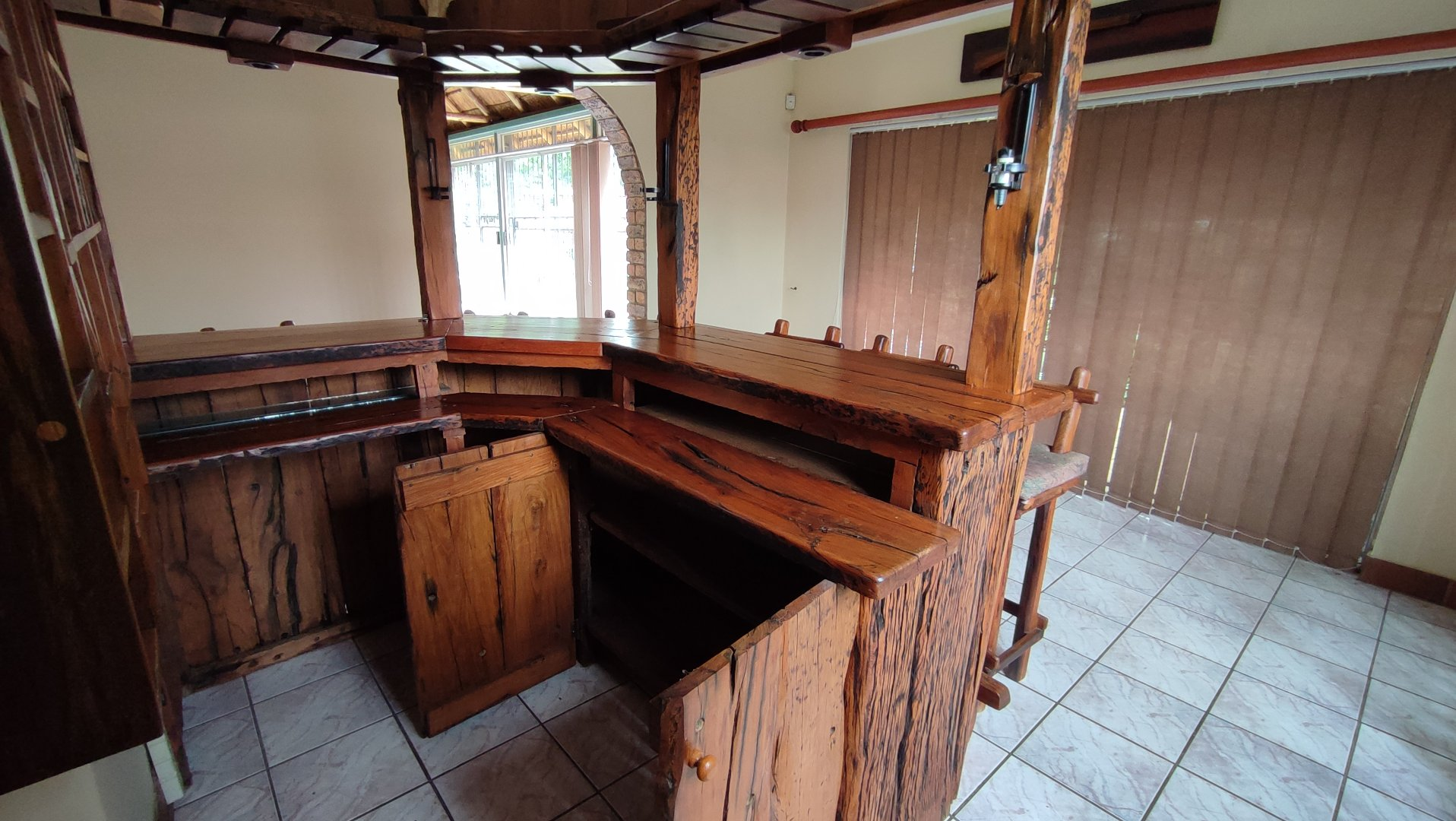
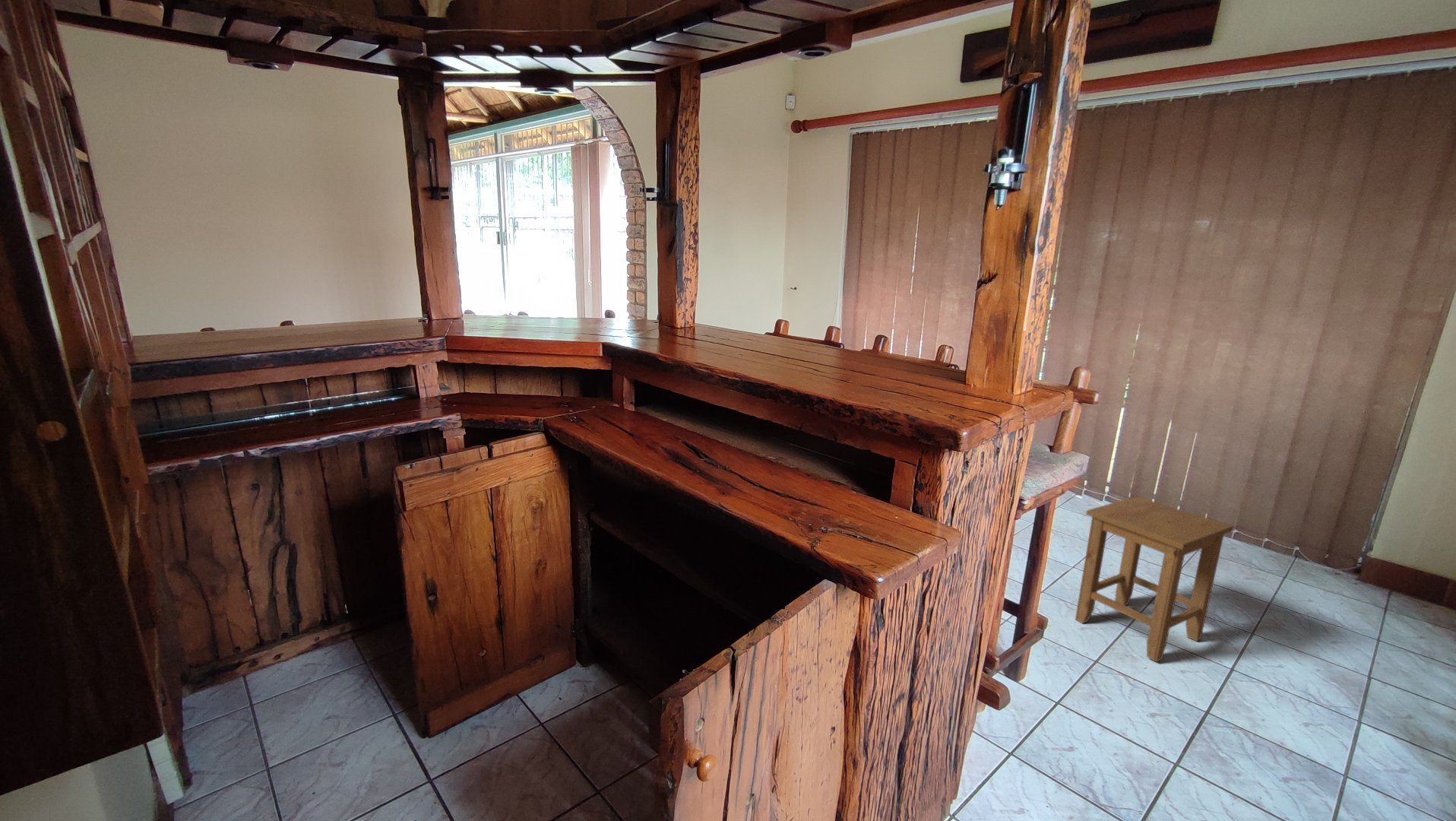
+ stool (1144, 579)
